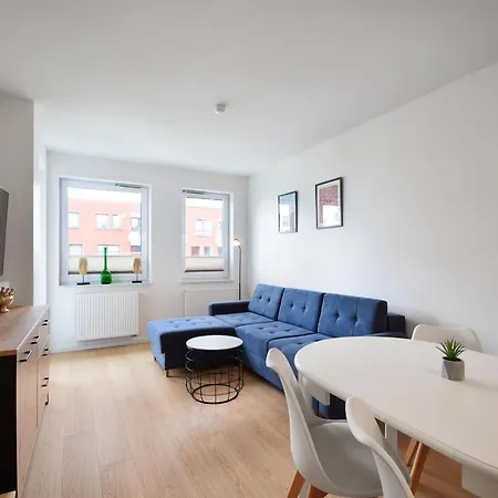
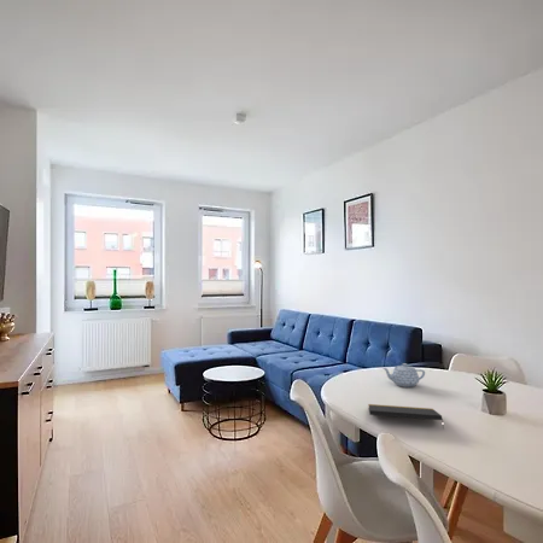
+ notepad (402, 411)
+ teapot (403, 374)
